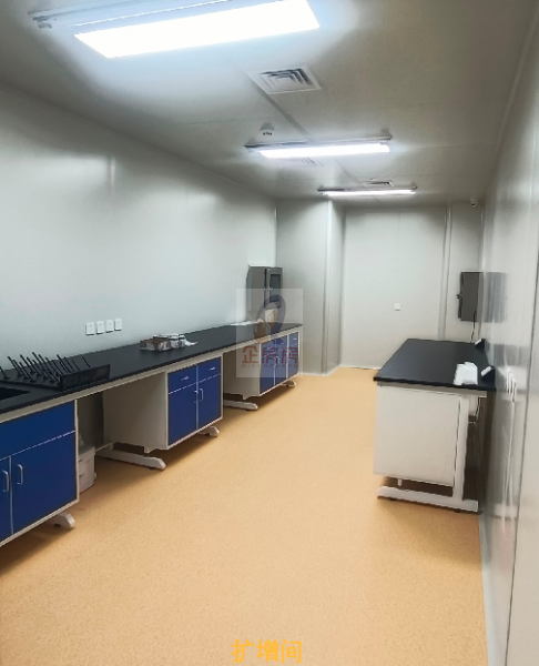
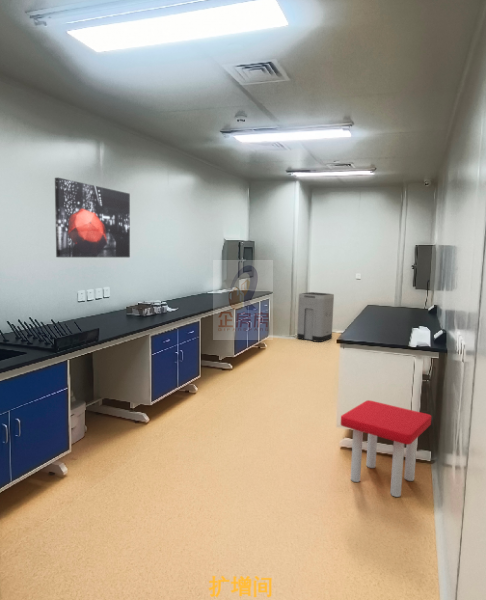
+ wall art (96, 222)
+ trash can (315, 316)
+ stool (376, 447)
